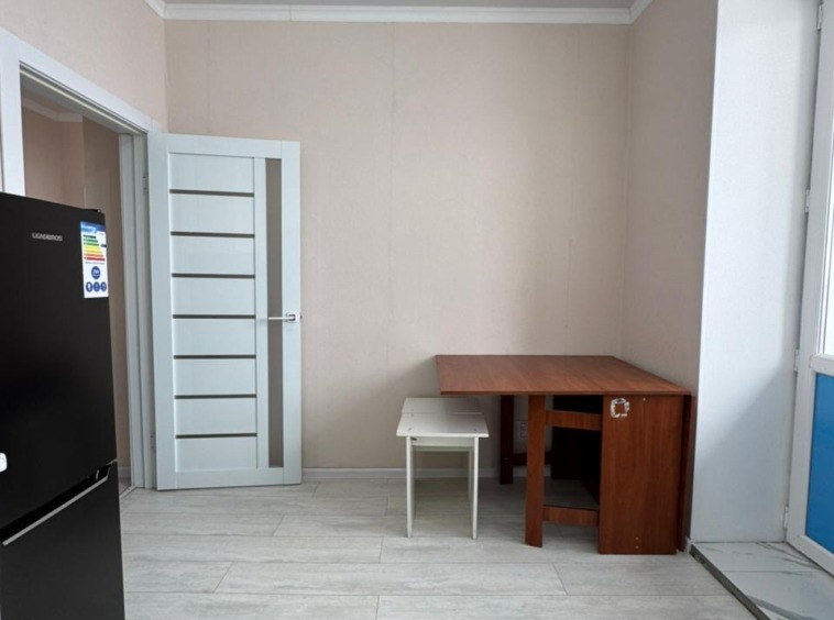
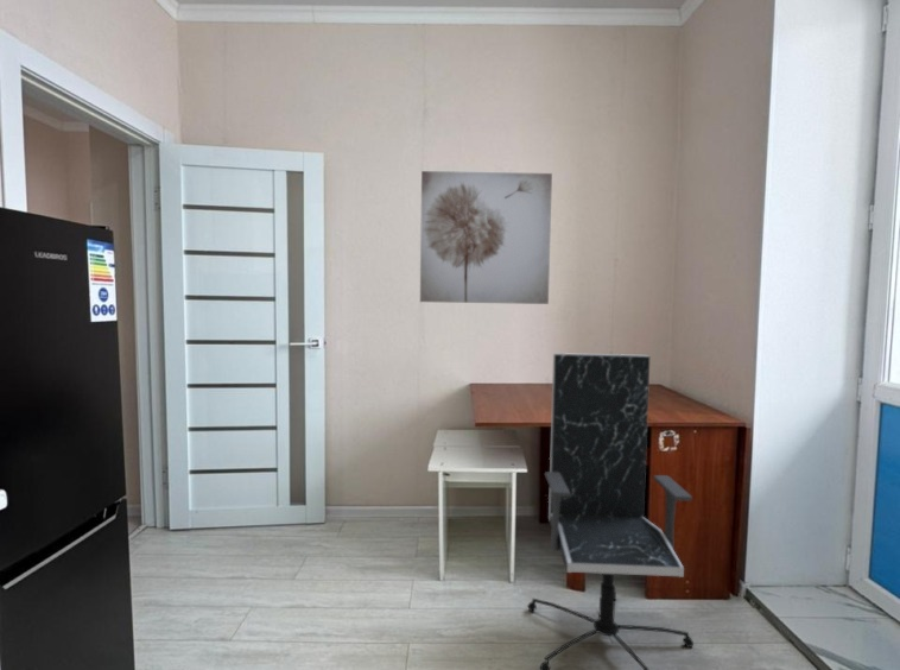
+ office chair (616, 504)
+ wall art (484, 238)
